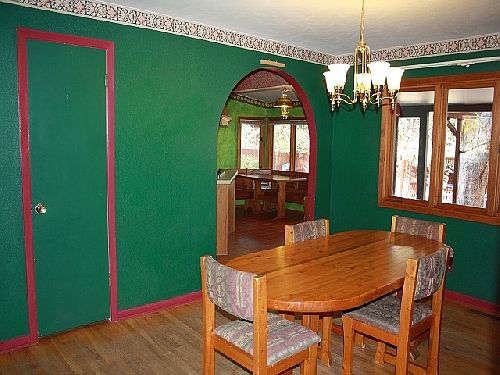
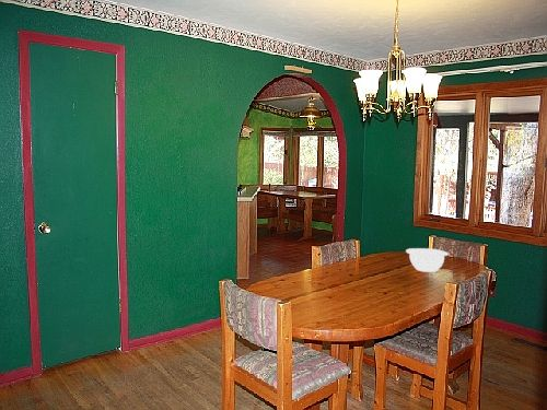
+ mixing bowl (426, 260)
